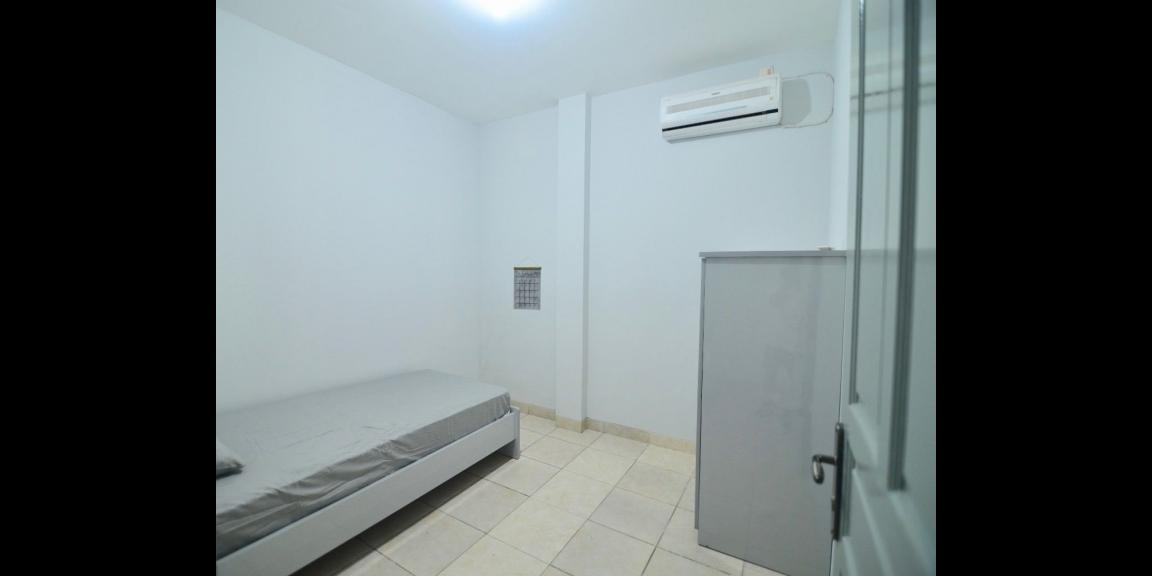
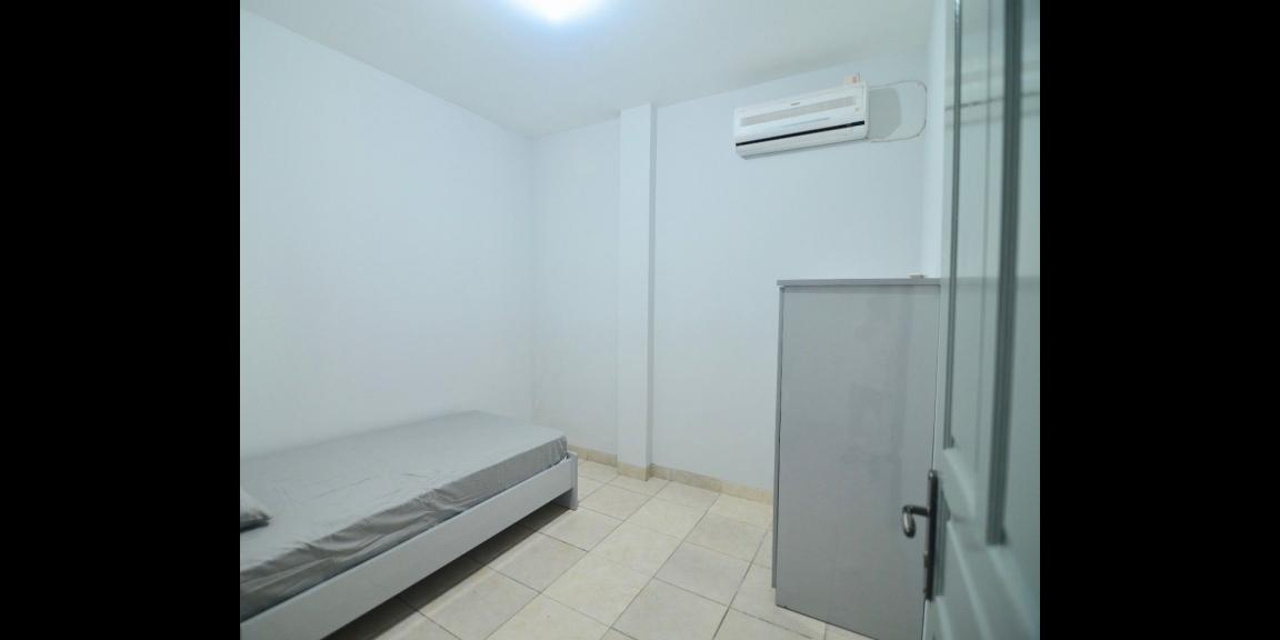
- calendar (527, 283)
